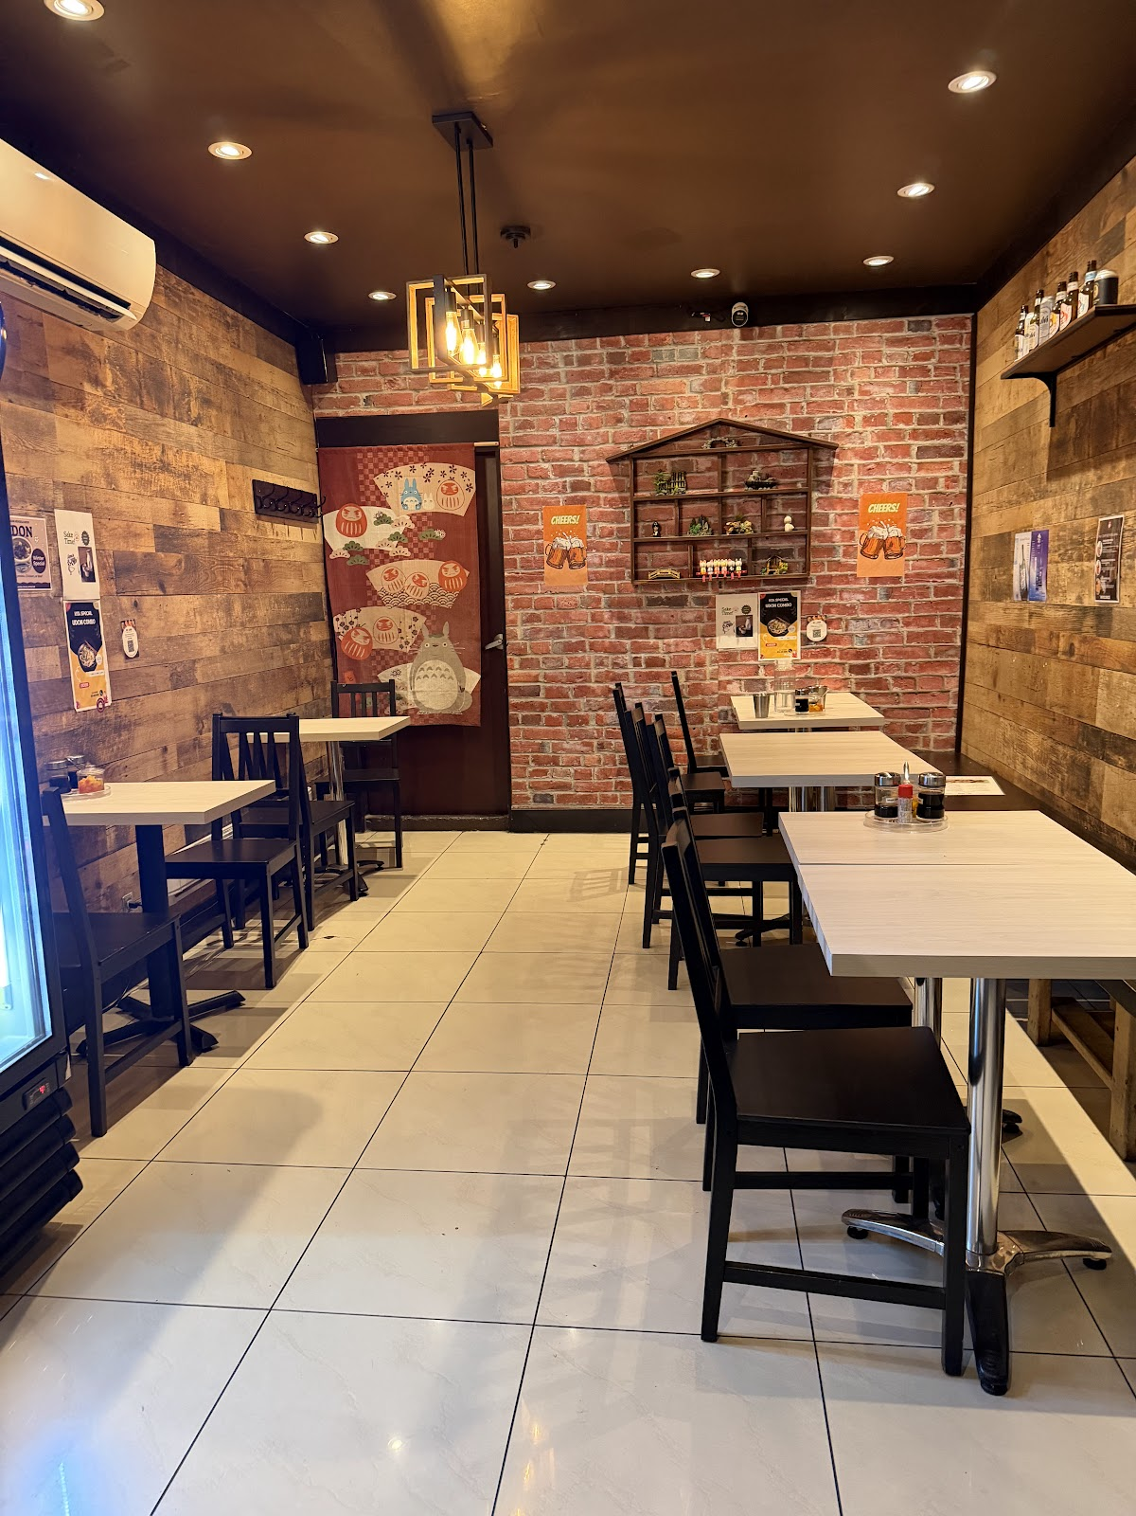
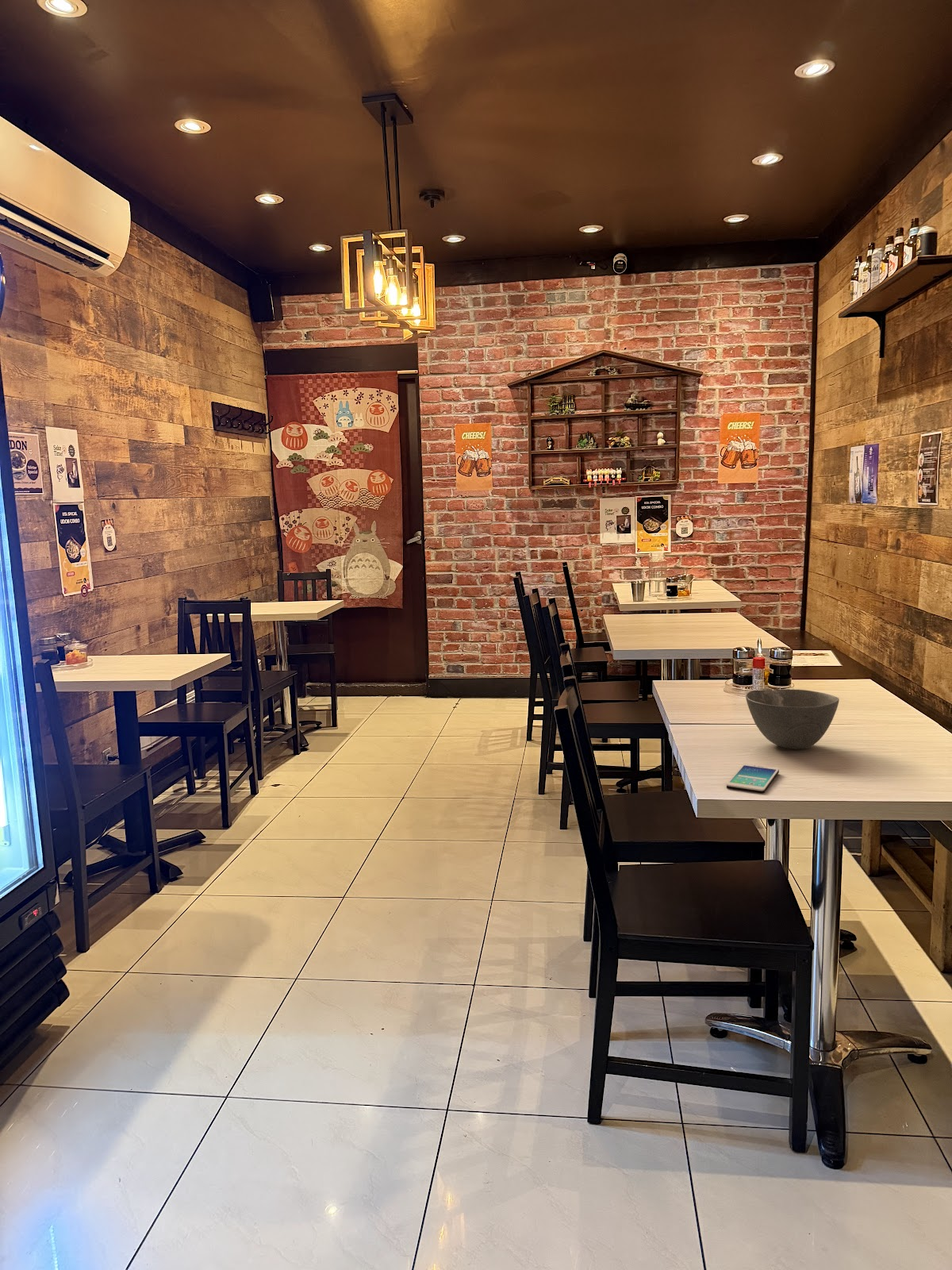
+ bowl (790, 721)
+ smartphone (753, 777)
